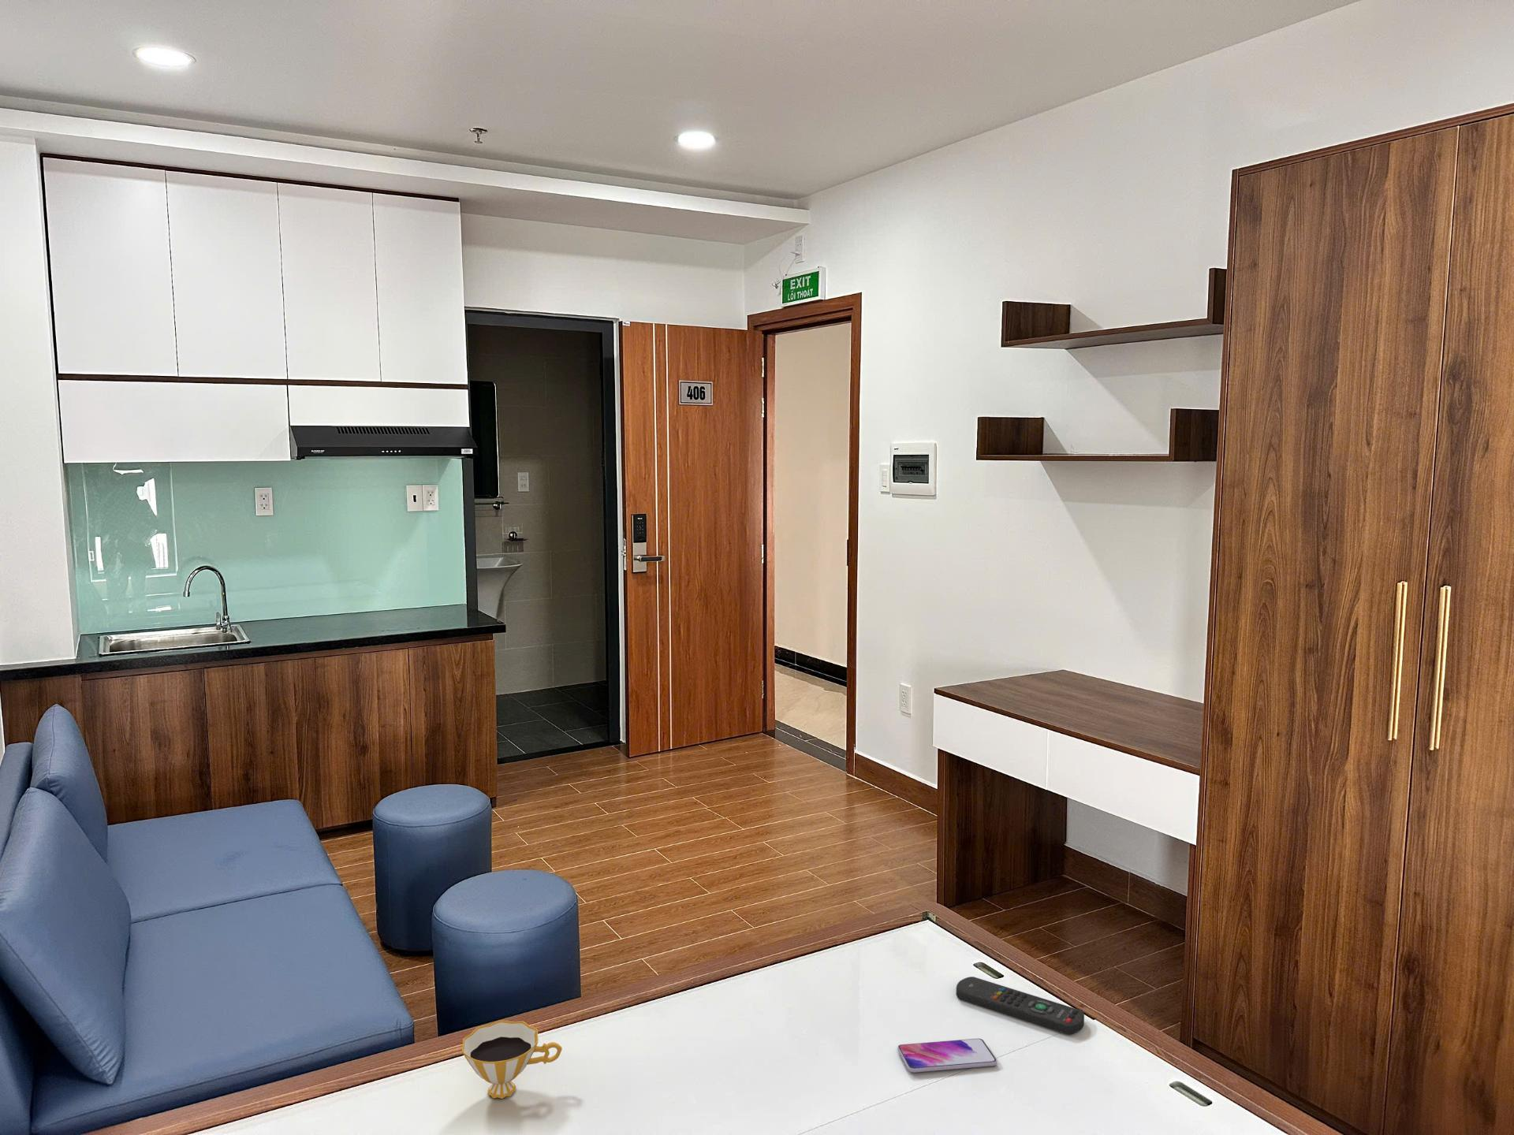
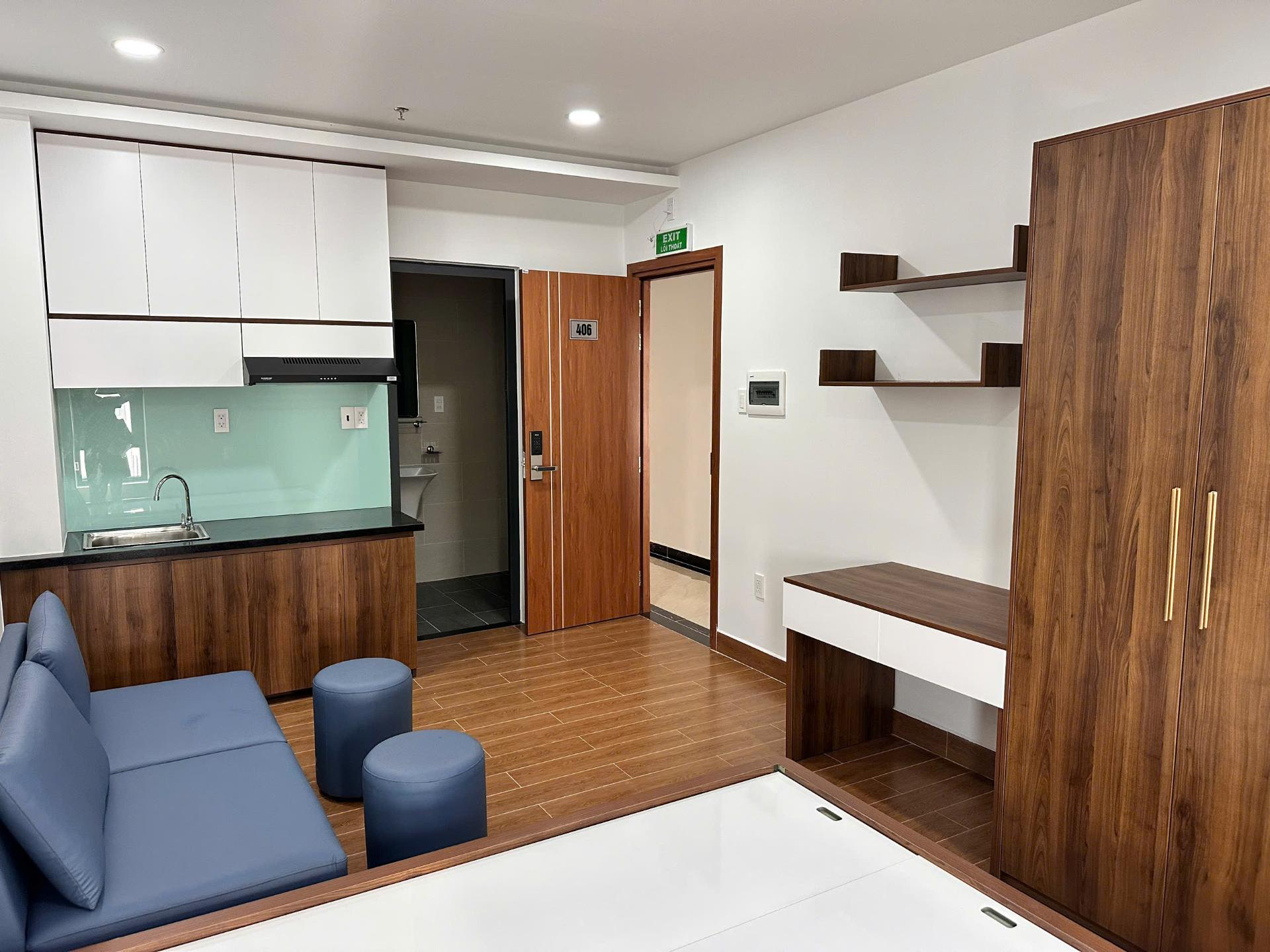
- remote control (1018, 1004)
- smartphone (947, 1055)
- teacup (513, 1063)
